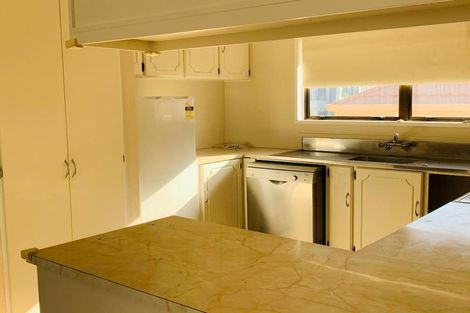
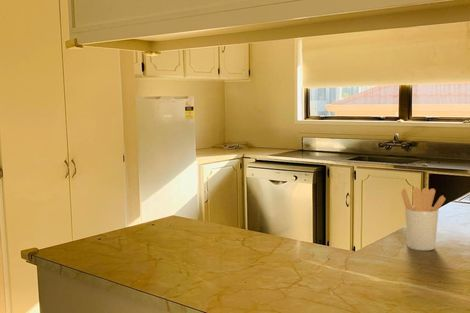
+ utensil holder (421, 216)
